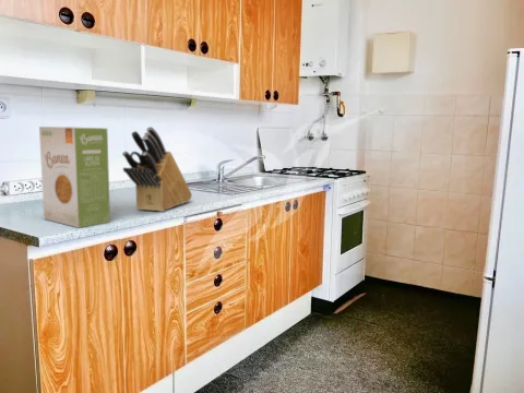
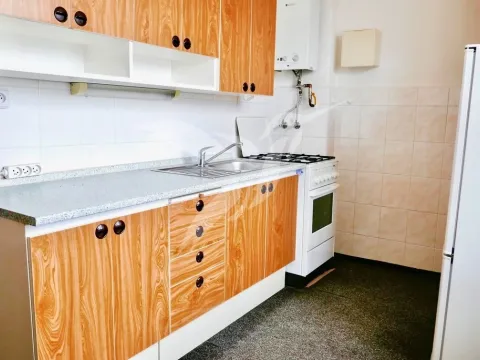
- knife block (159, 167)
- food box (74, 175)
